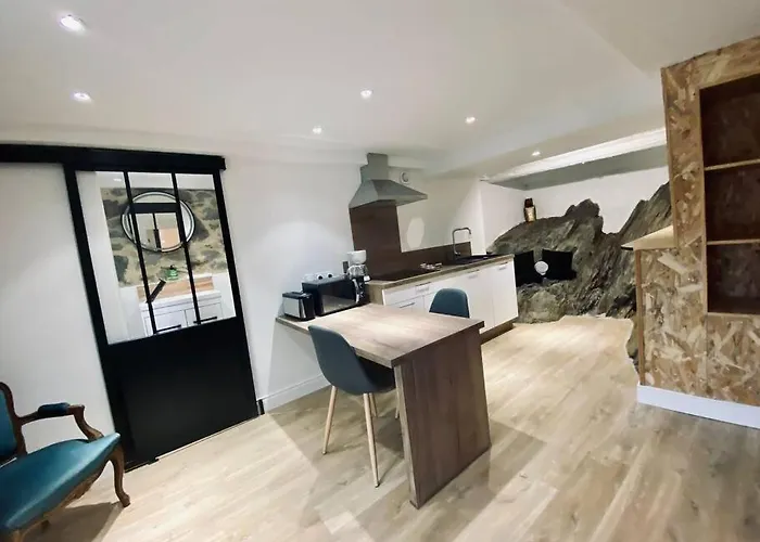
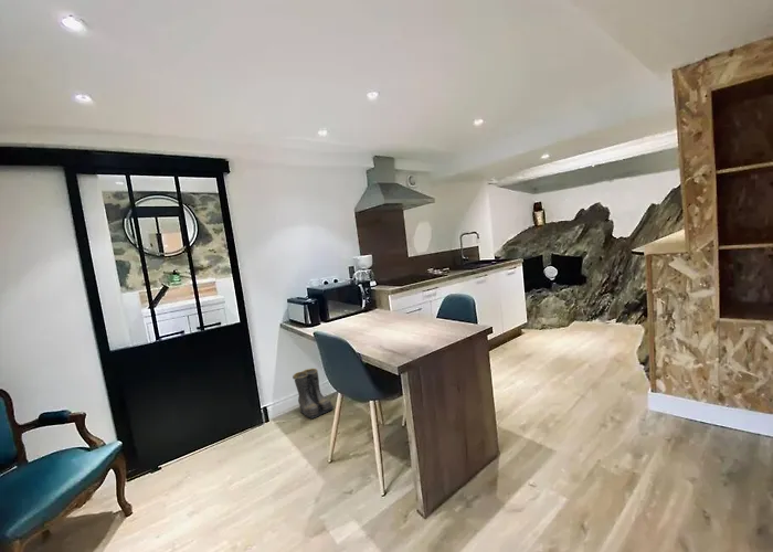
+ boots (311, 391)
